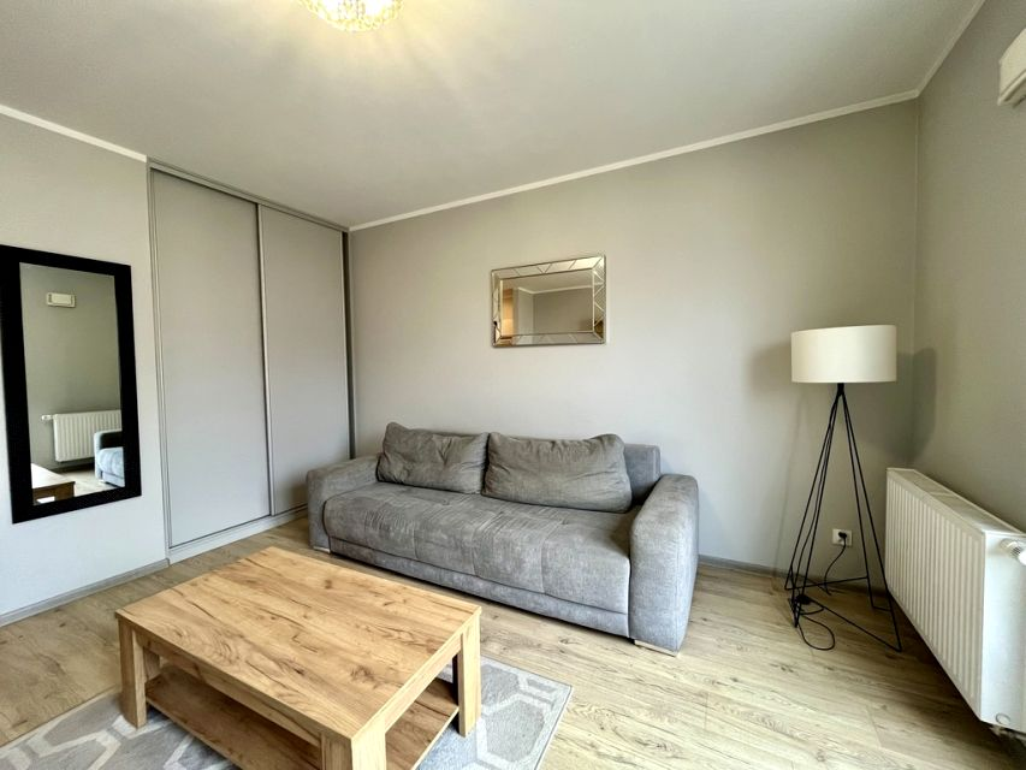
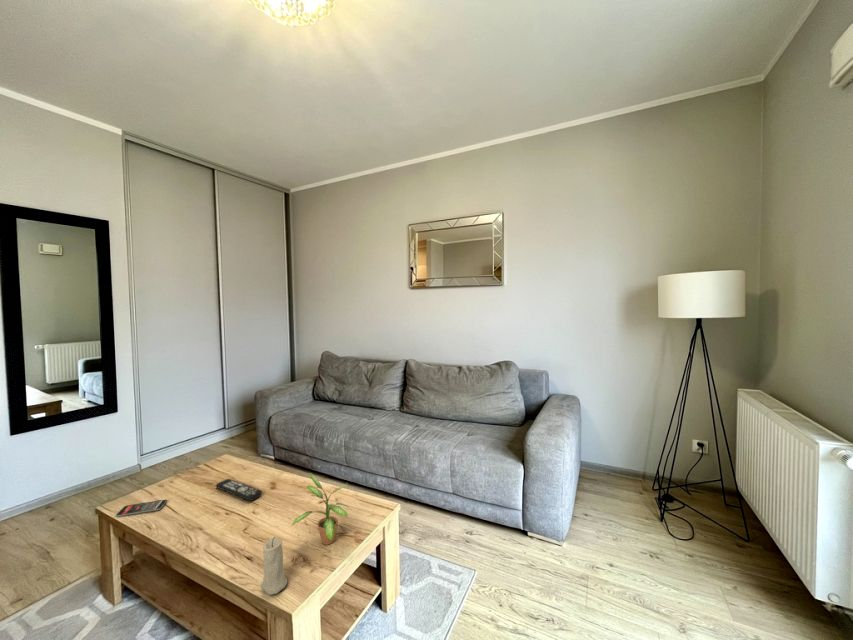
+ potted plant (325, 503)
+ remote control (238, 489)
+ smartphone (142, 507)
+ candle (273, 562)
